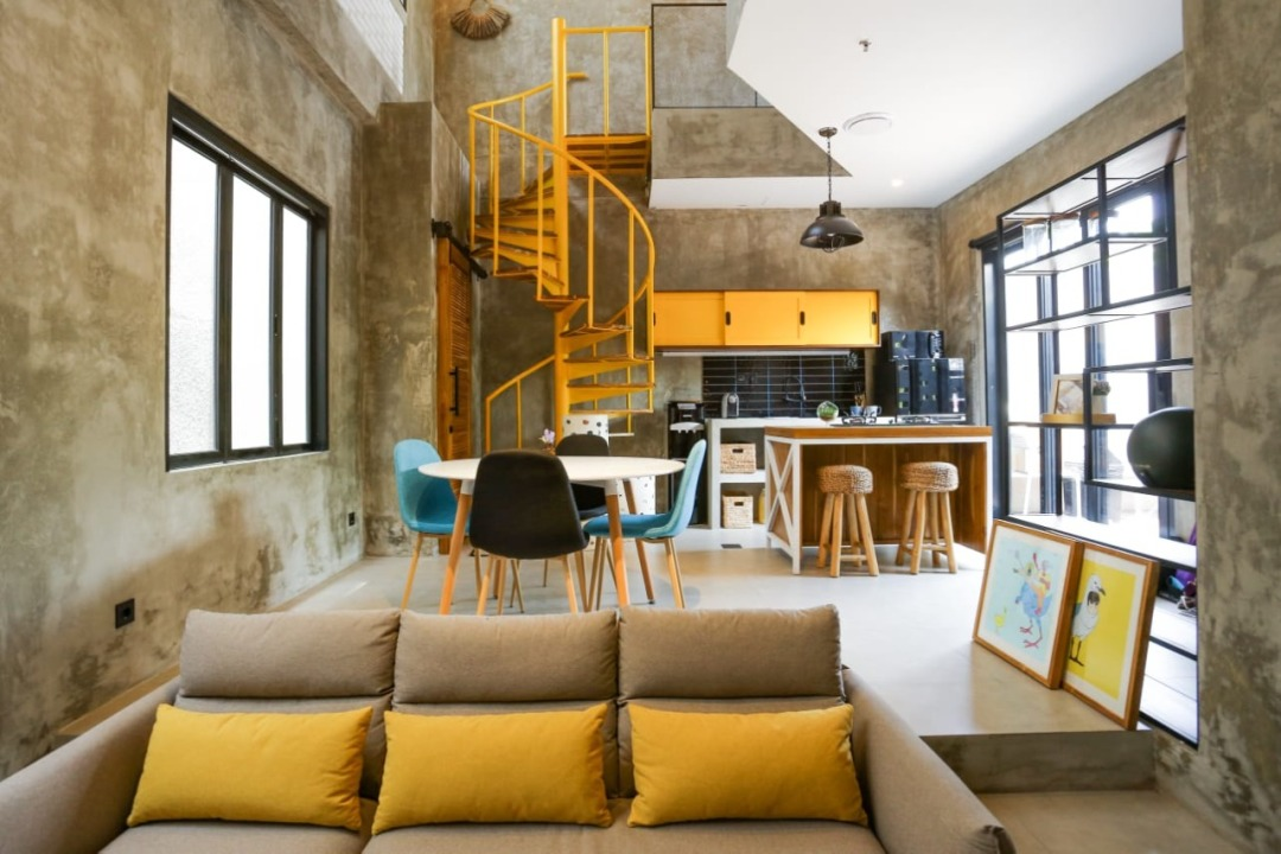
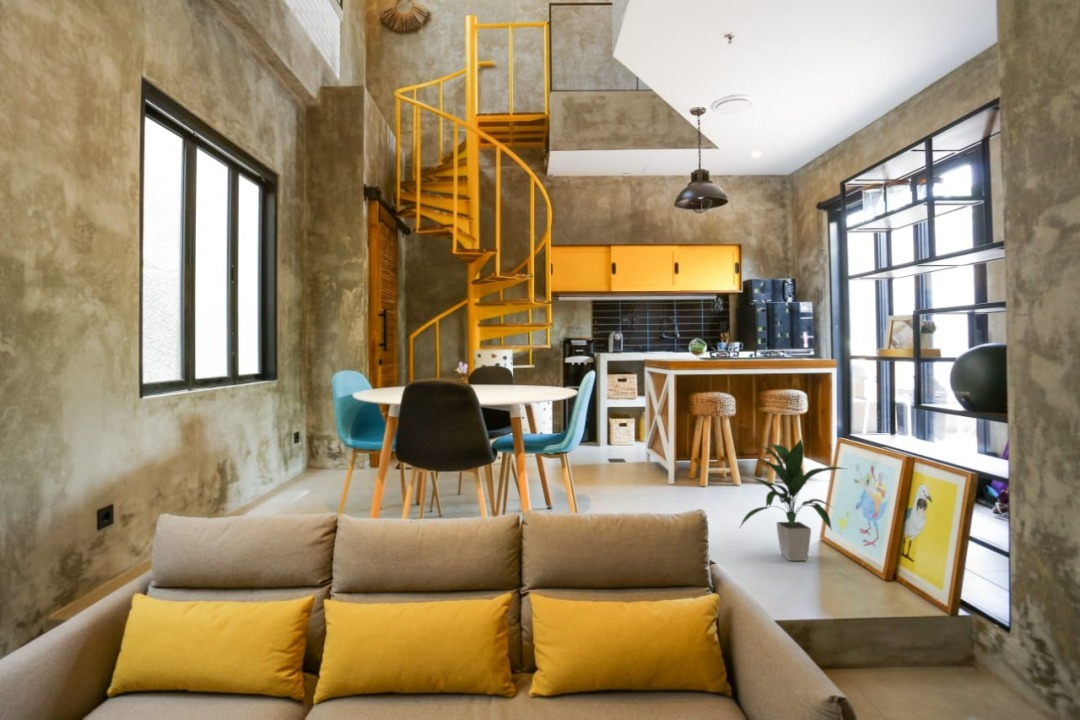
+ indoor plant (787, 496)
